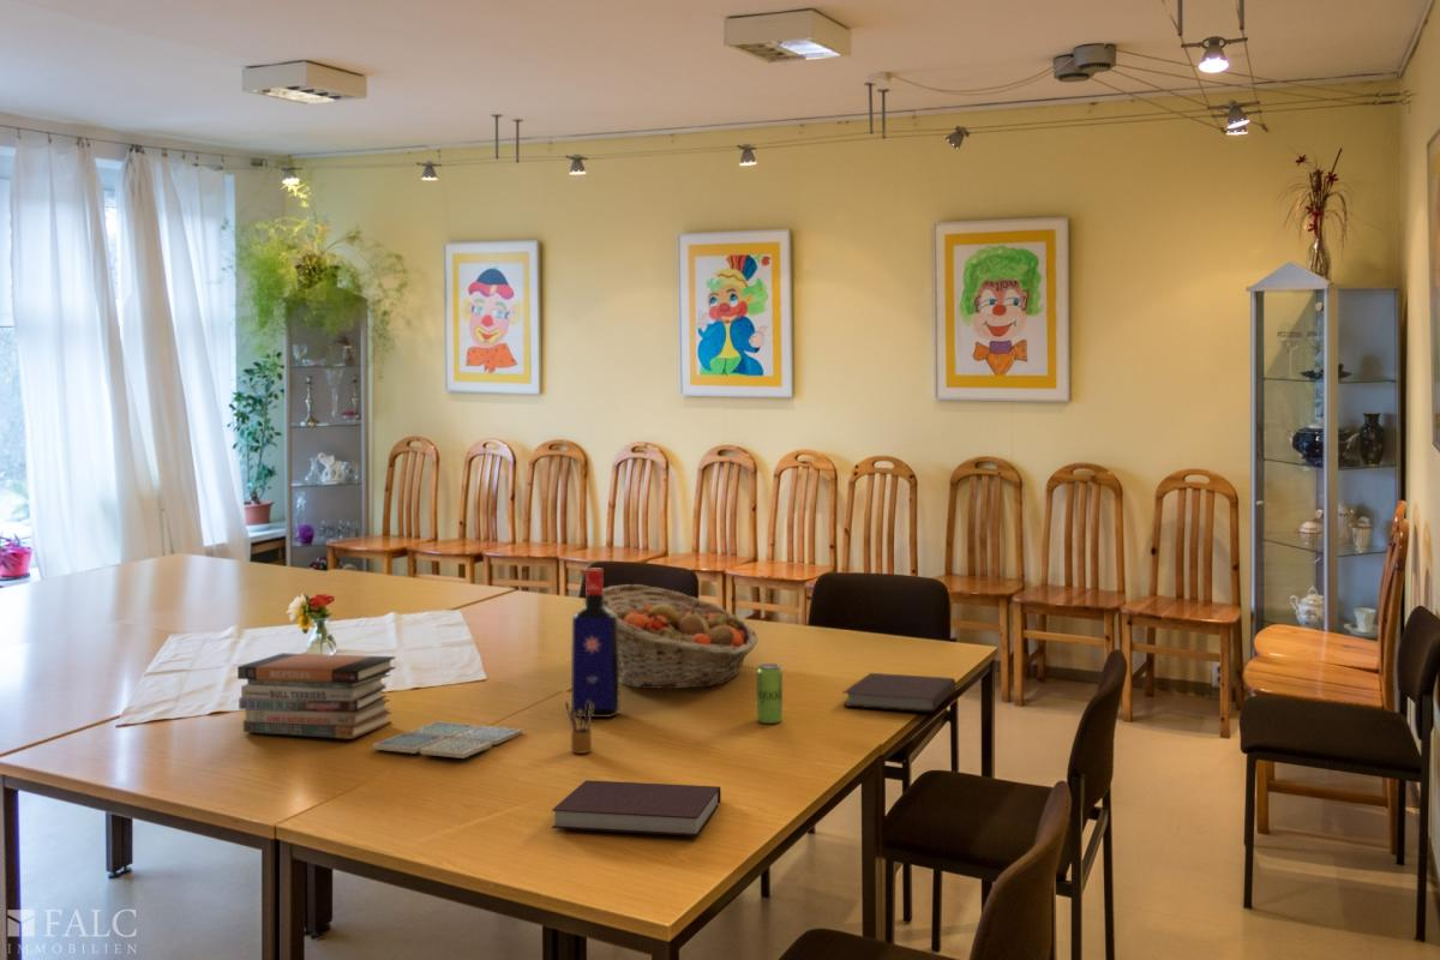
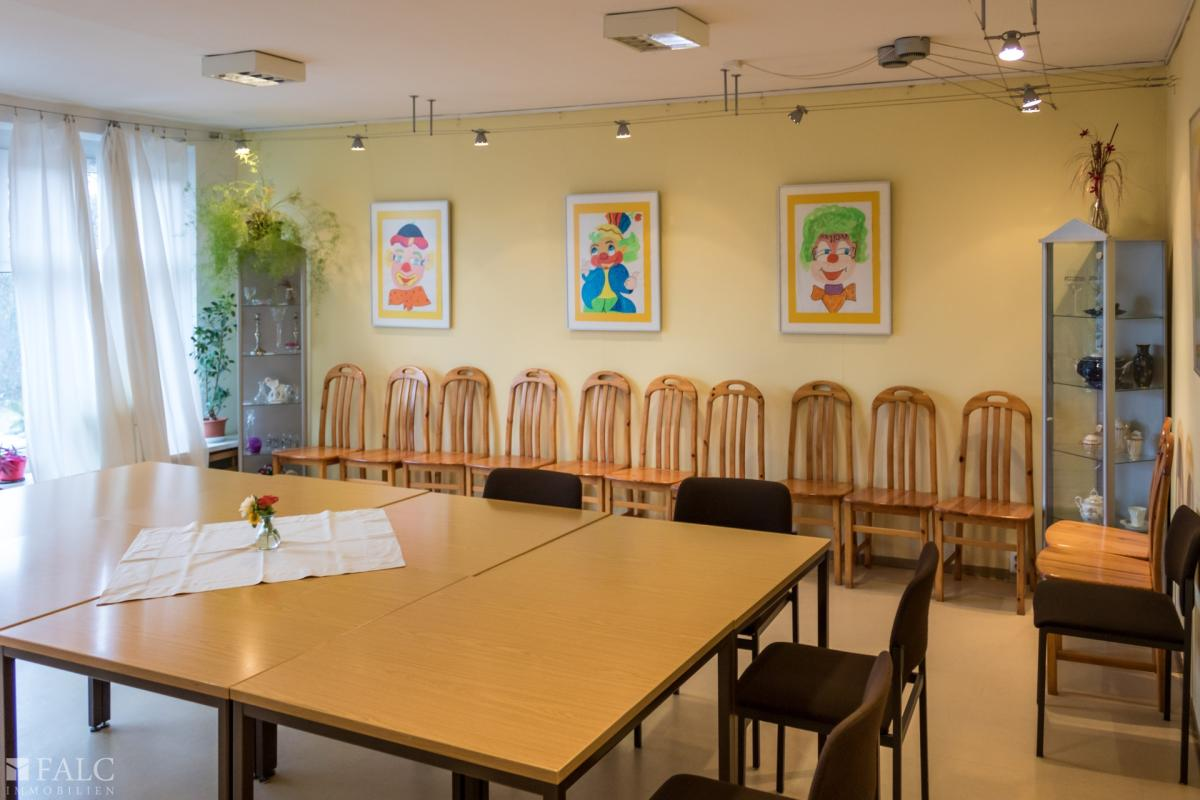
- book stack (317, 694)
- notebook (638, 806)
- liquor bottle (594, 641)
- pencil box (581, 725)
- drink coaster (449, 738)
- beverage can (769, 694)
- fruit basket (672, 632)
- notebook (900, 691)
